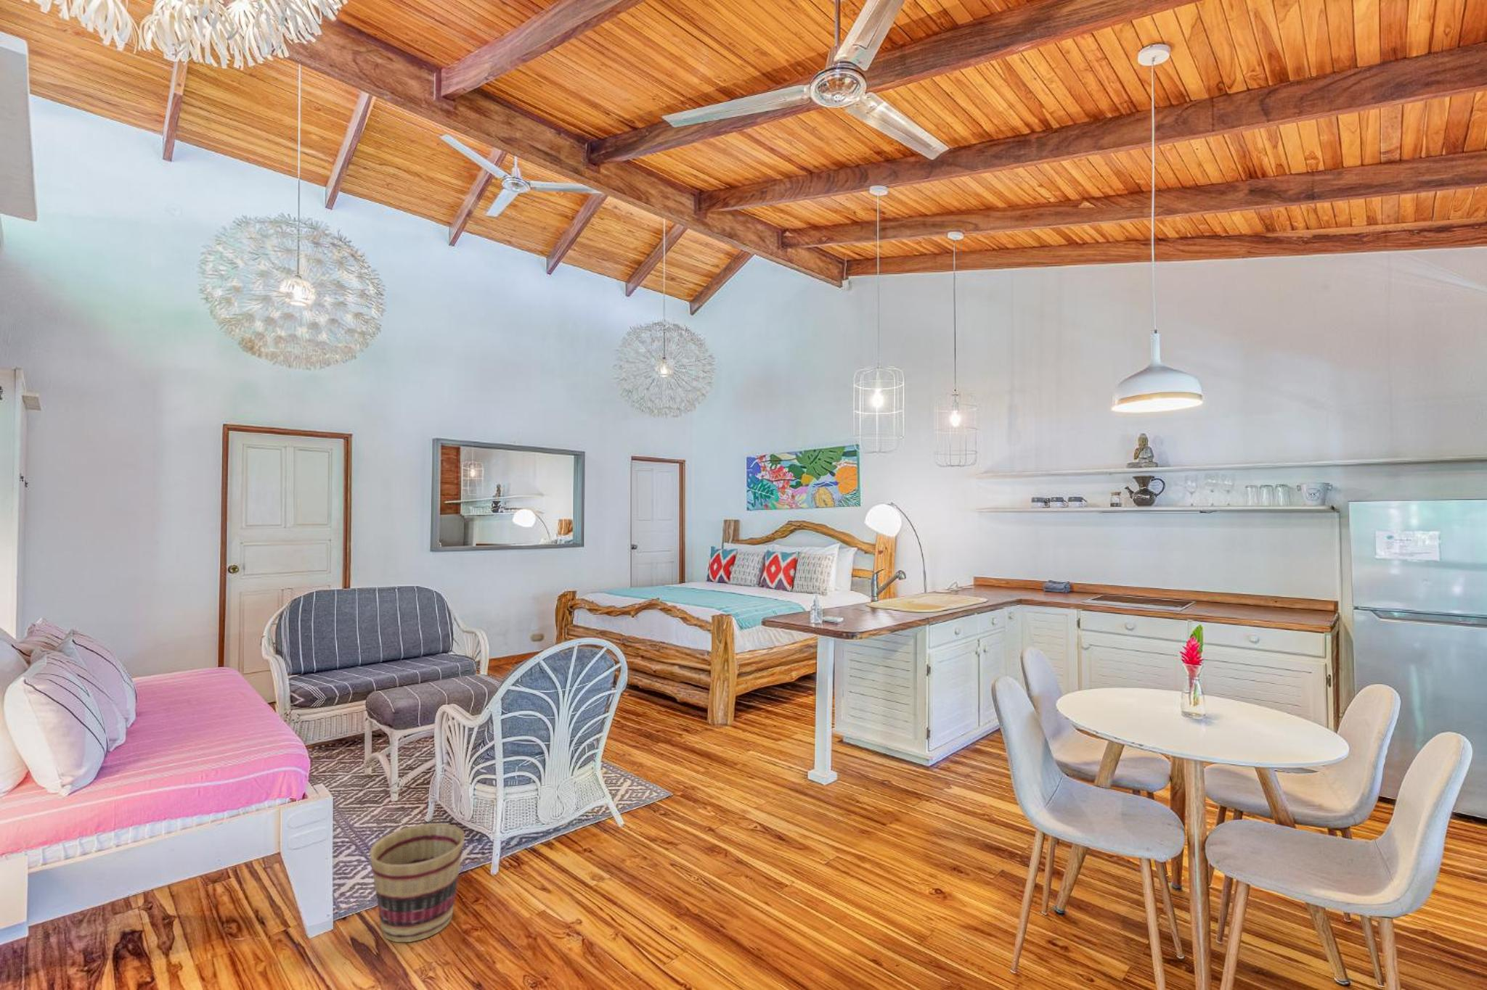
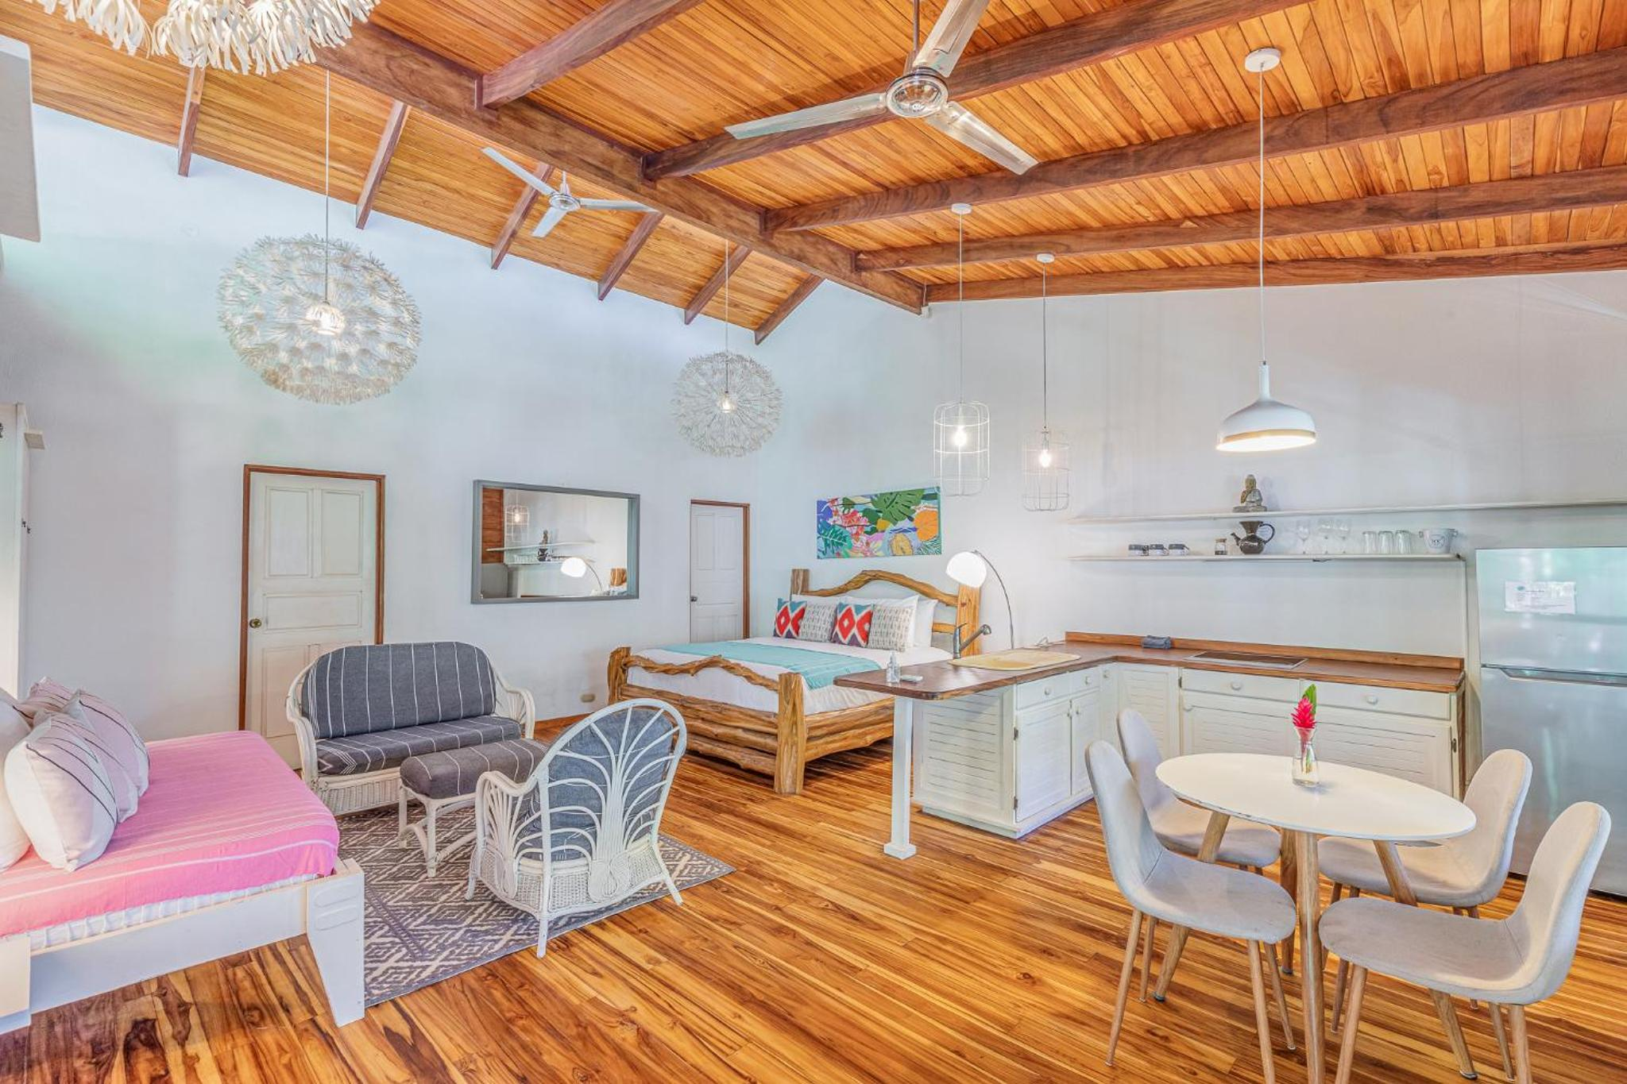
- basket (418, 883)
